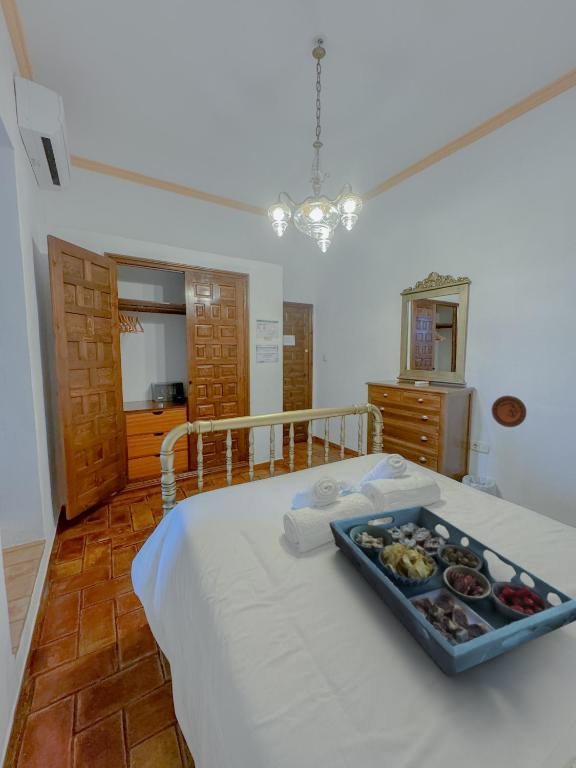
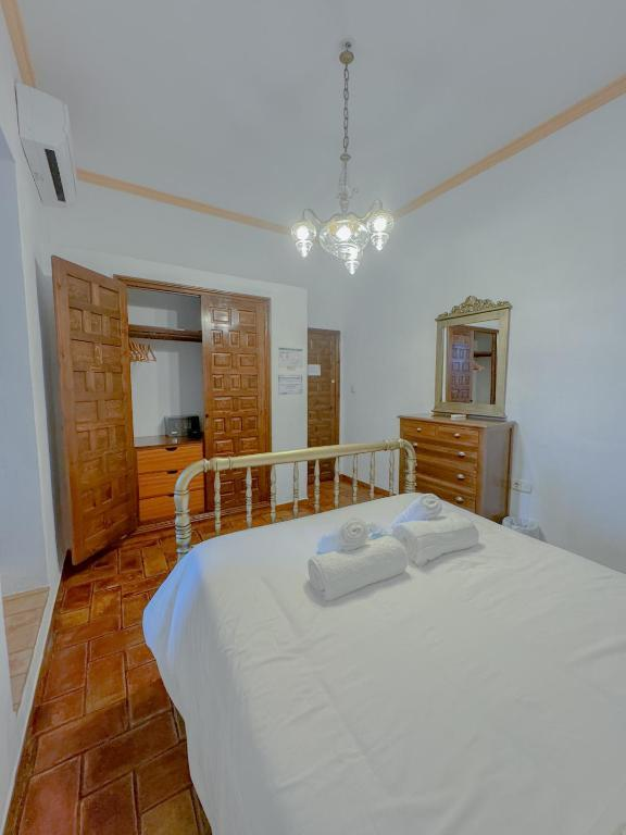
- serving tray (430, 566)
- decorative plate (508, 411)
